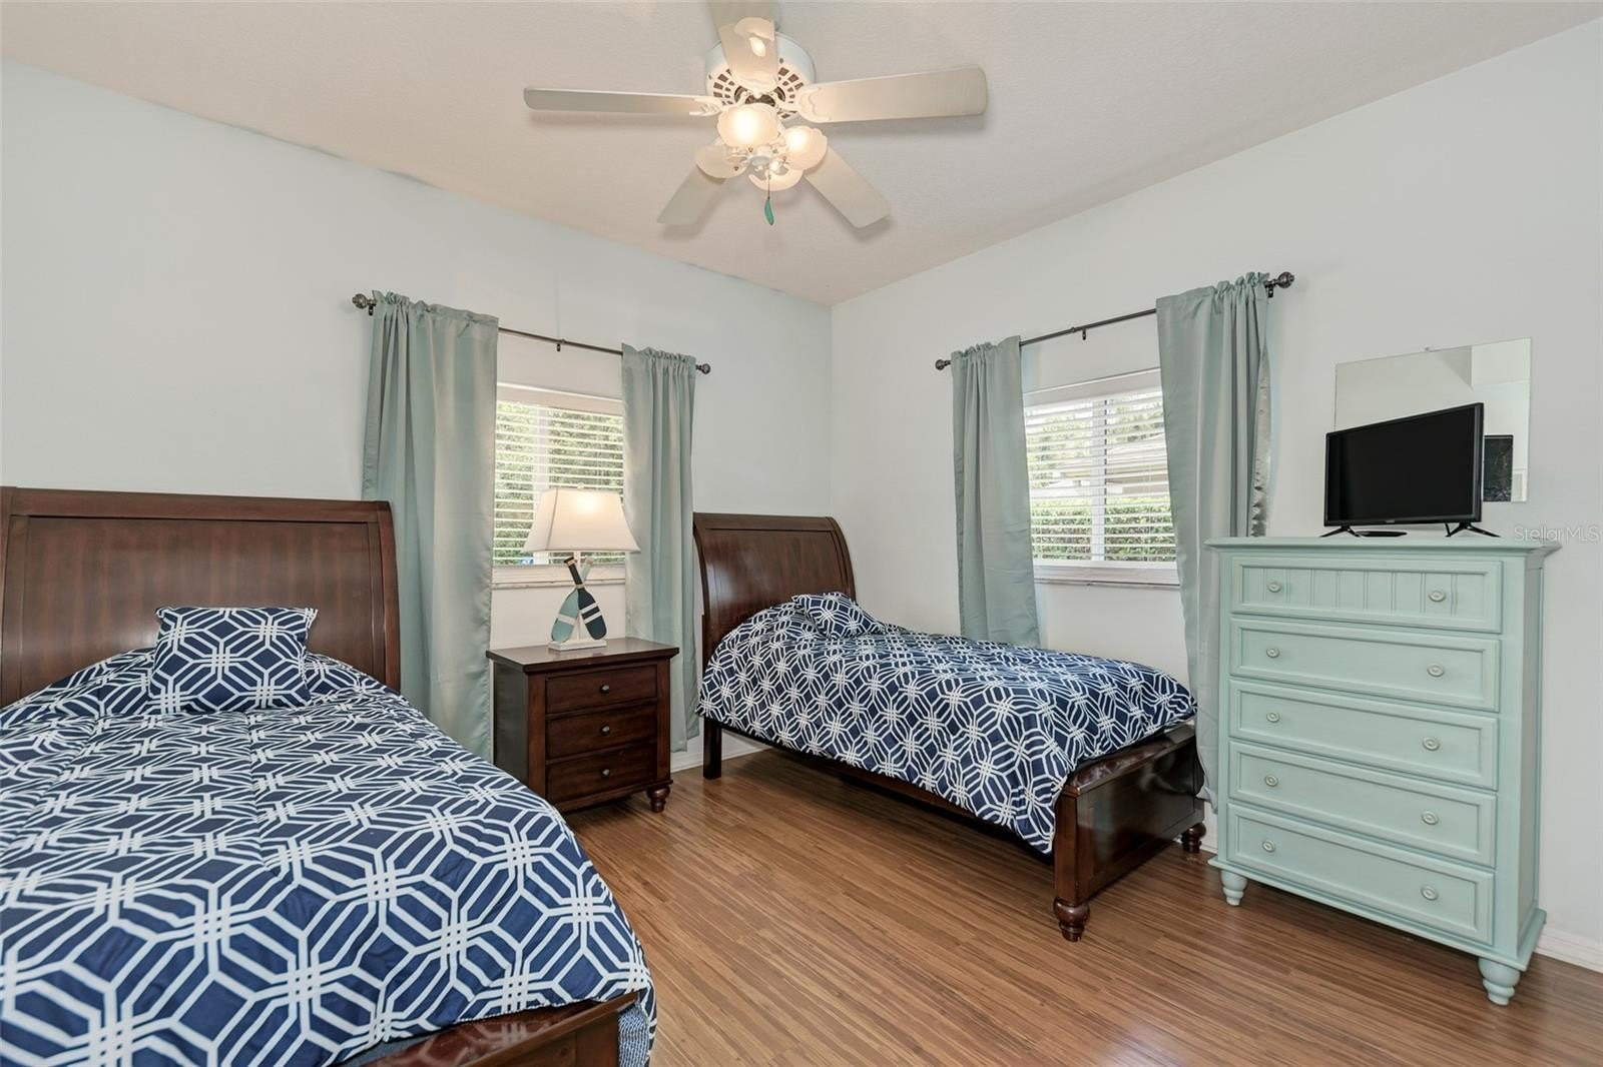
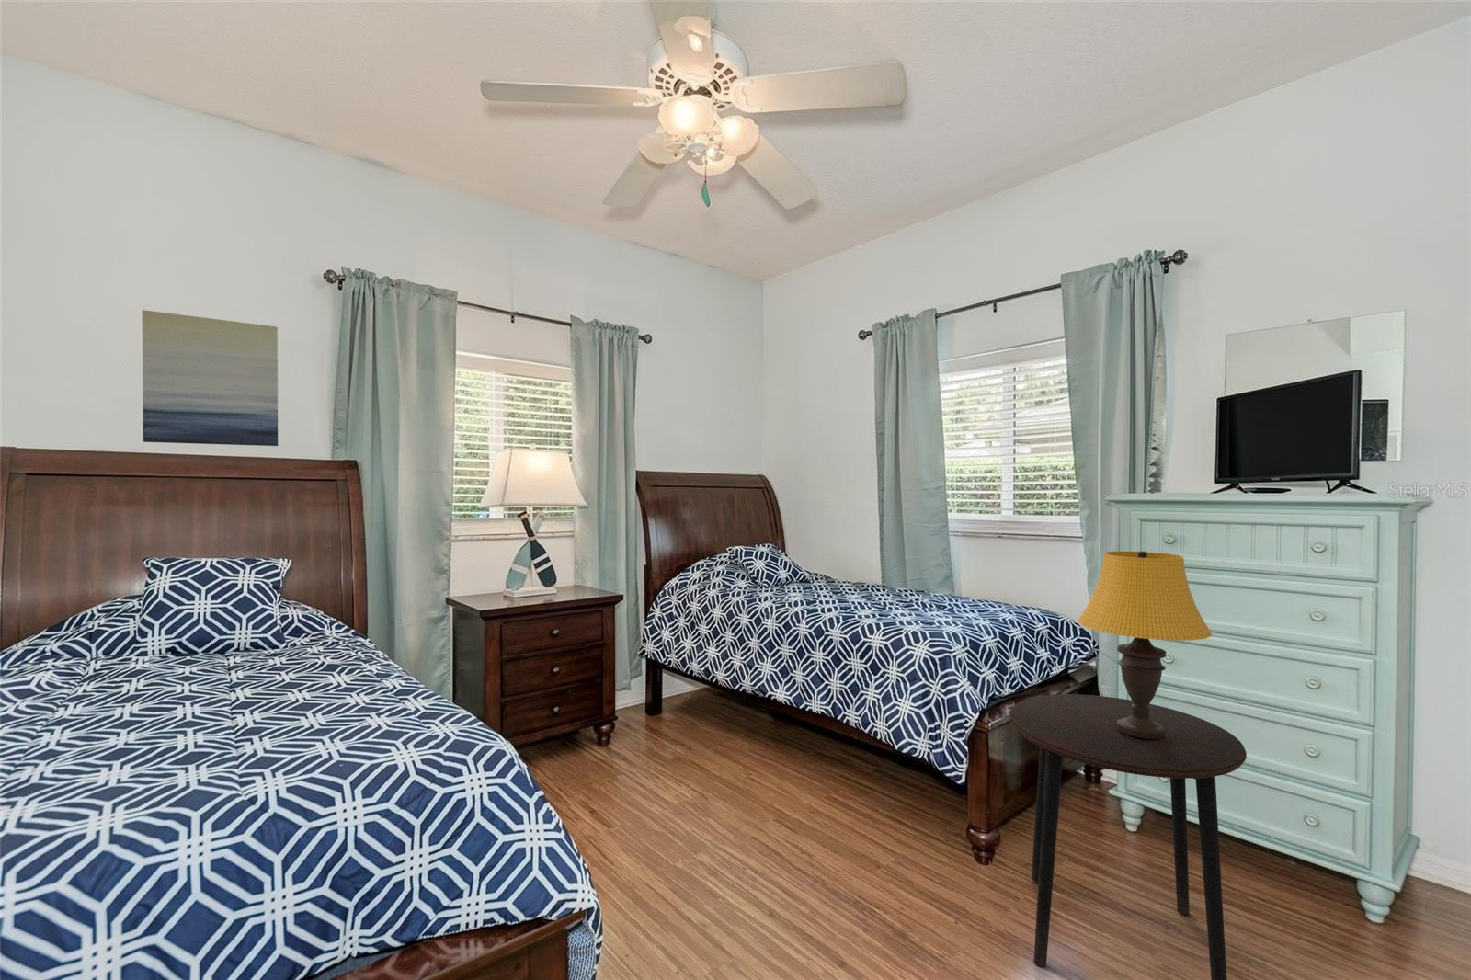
+ table lamp (1141, 642)
+ side table (1172, 824)
+ wall art (213, 382)
